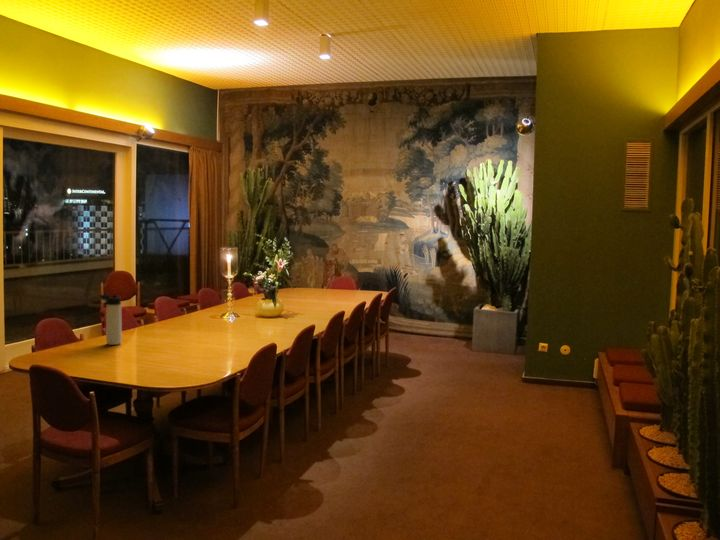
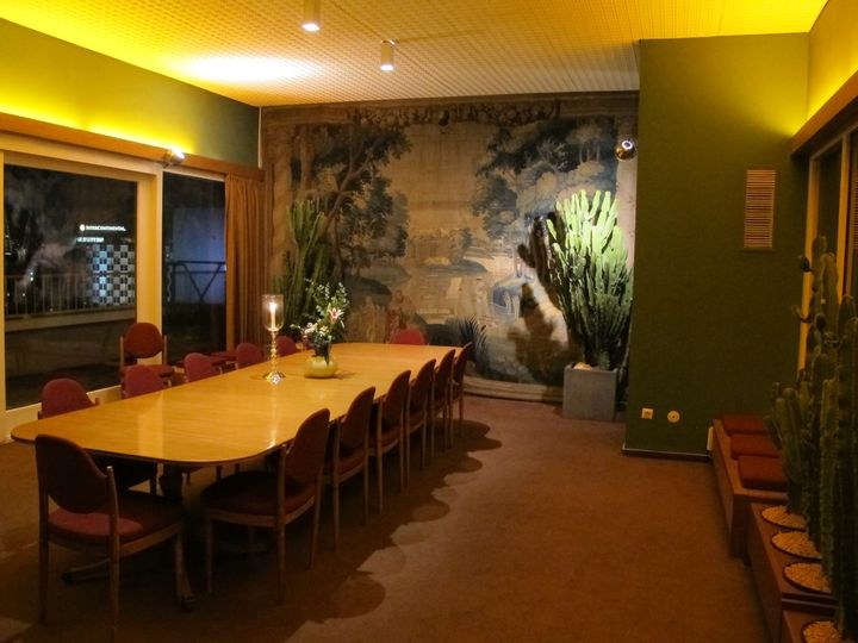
- thermos bottle (110, 319)
